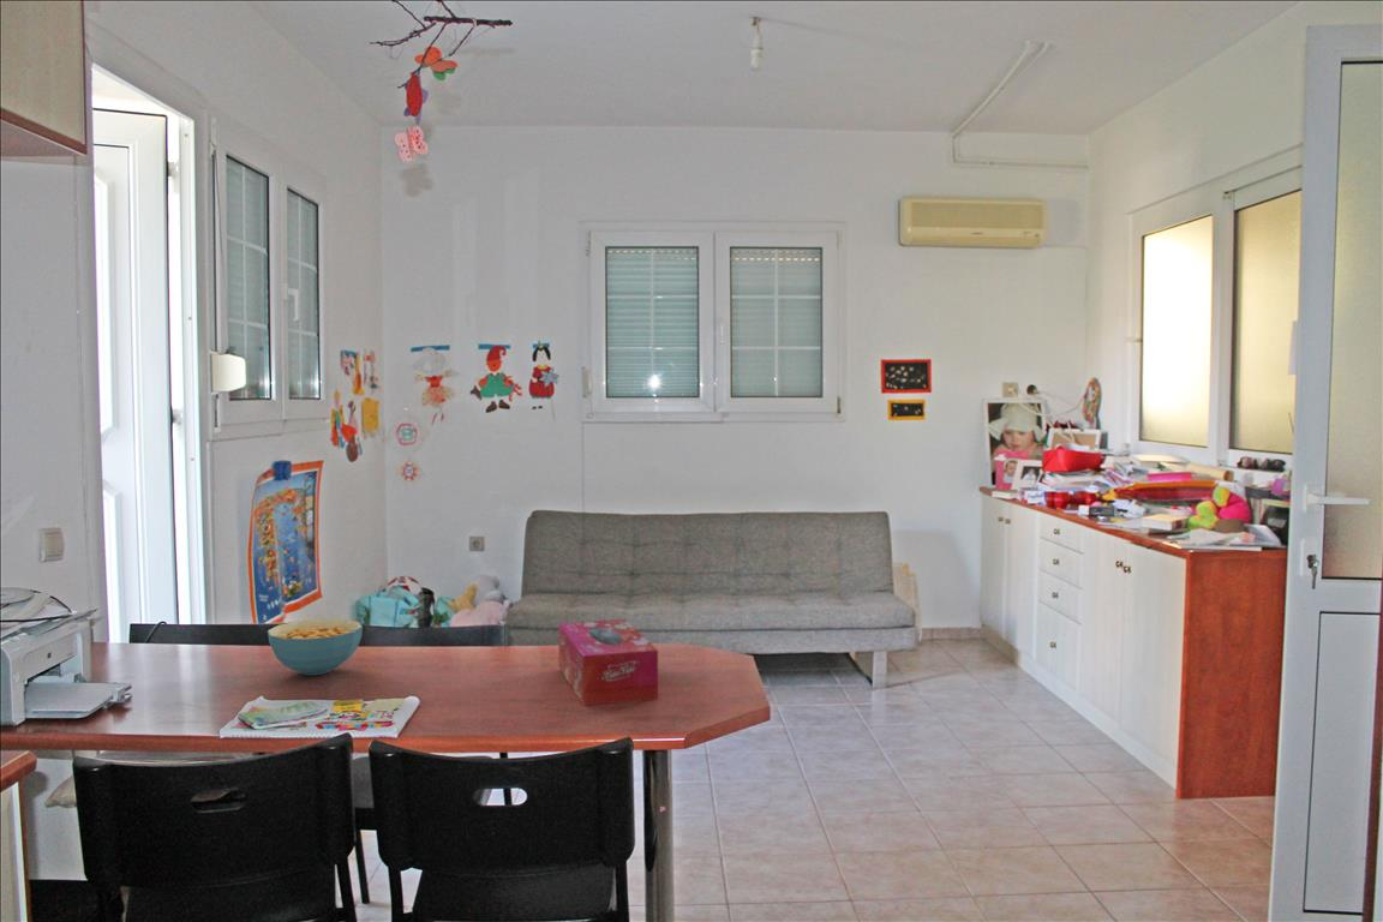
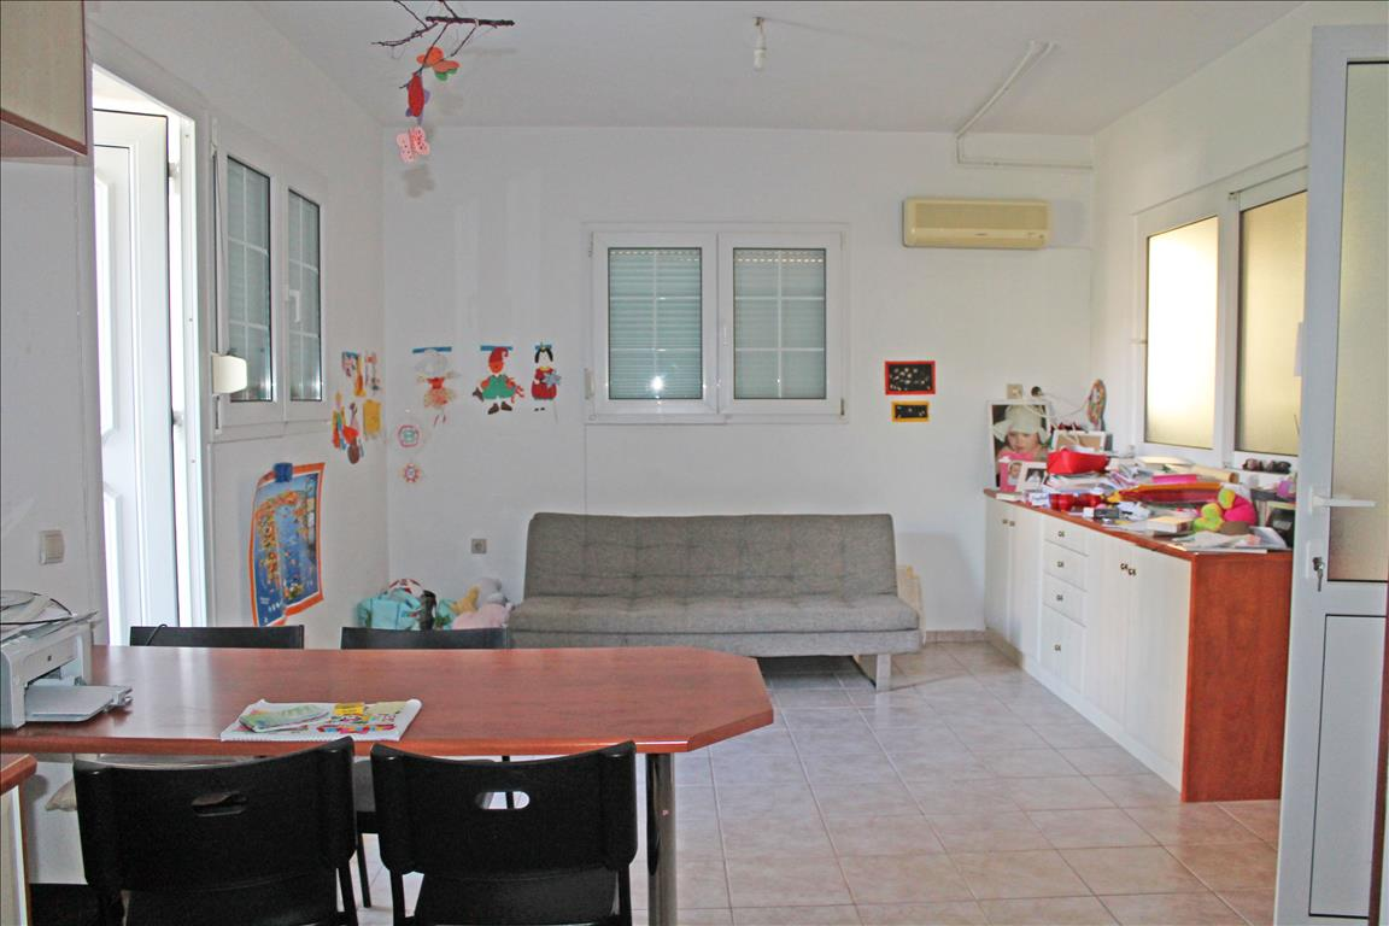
- cereal bowl (316, 649)
- tissue box (605, 658)
